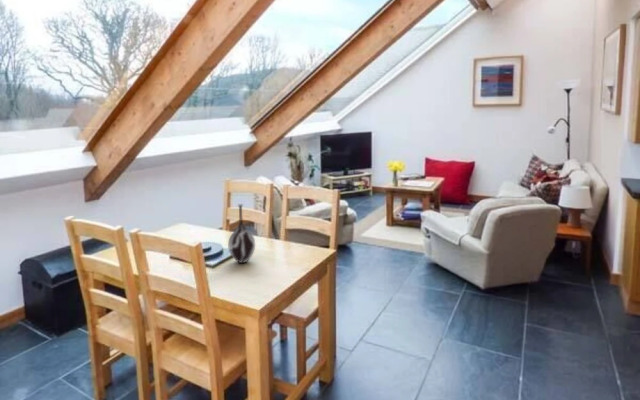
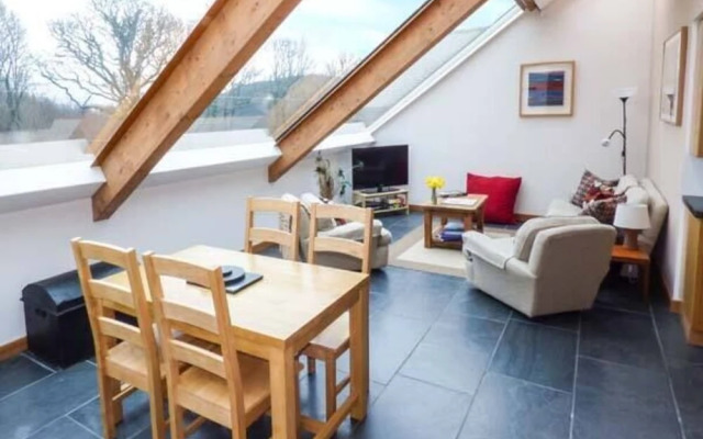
- vase (241, 233)
